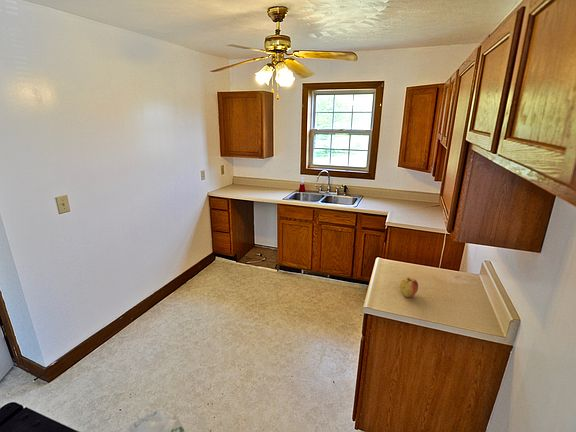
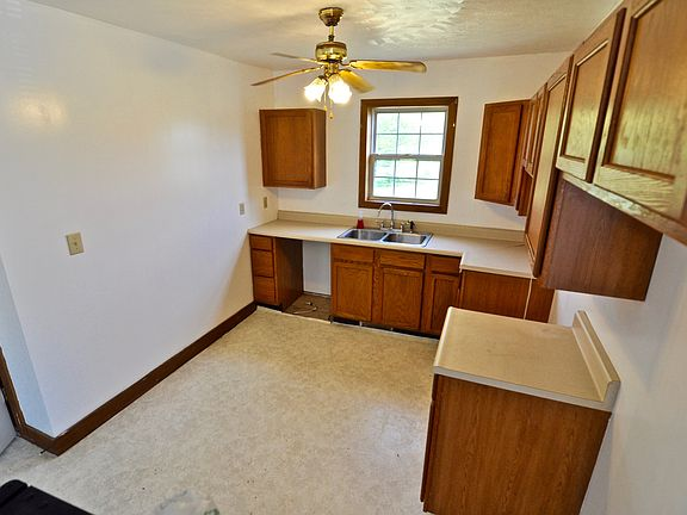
- apple (408, 286)
